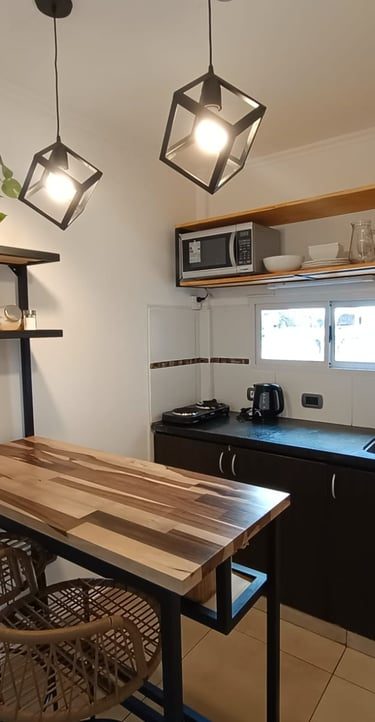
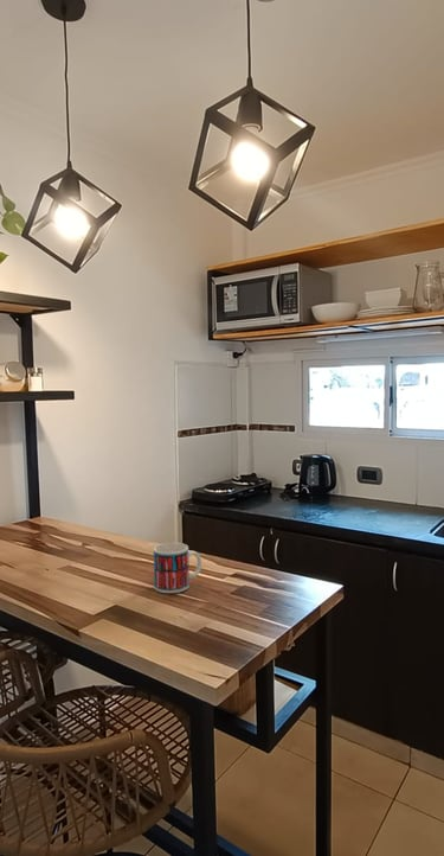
+ mug (176, 566)
